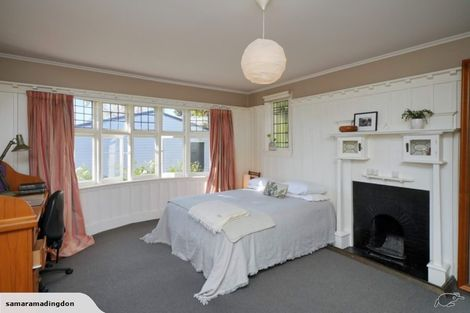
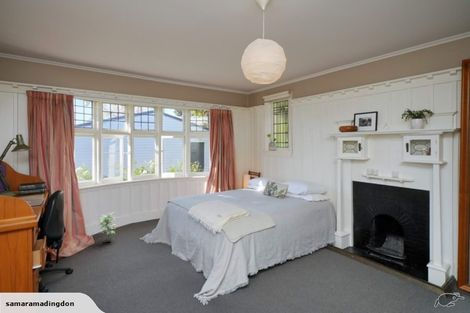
+ potted plant (107, 227)
